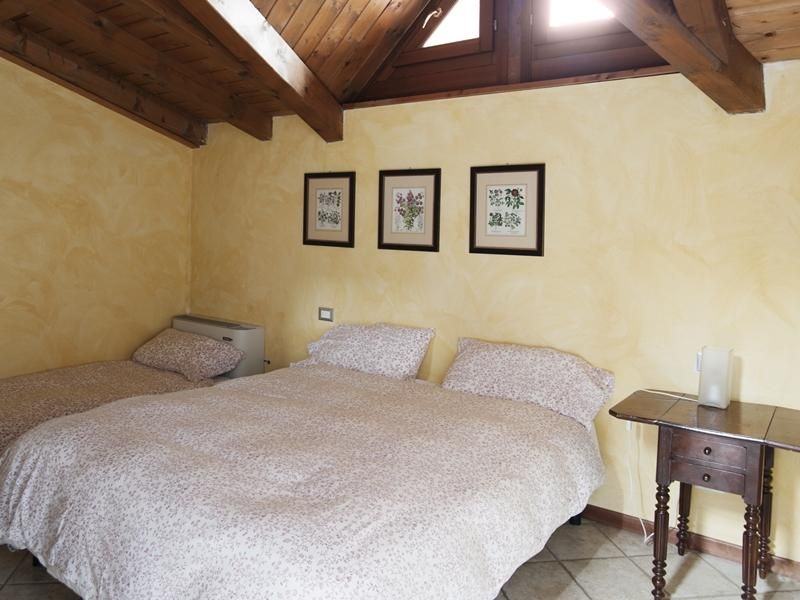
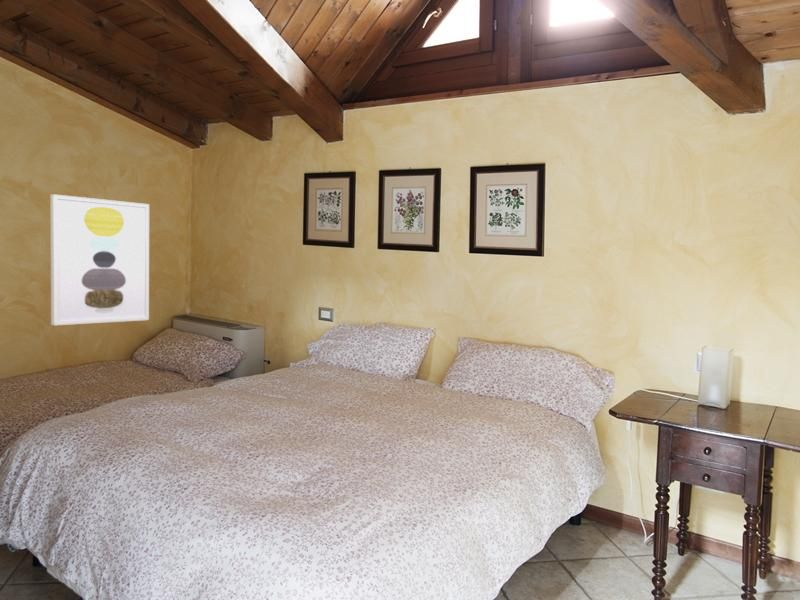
+ wall art (103, 261)
